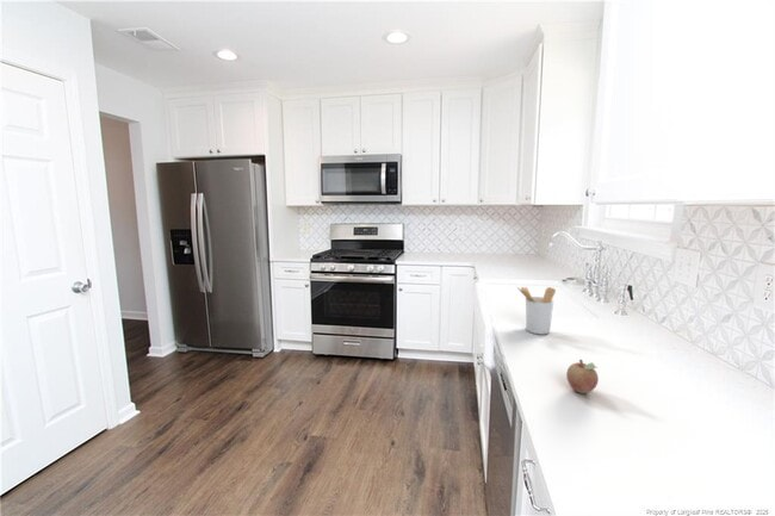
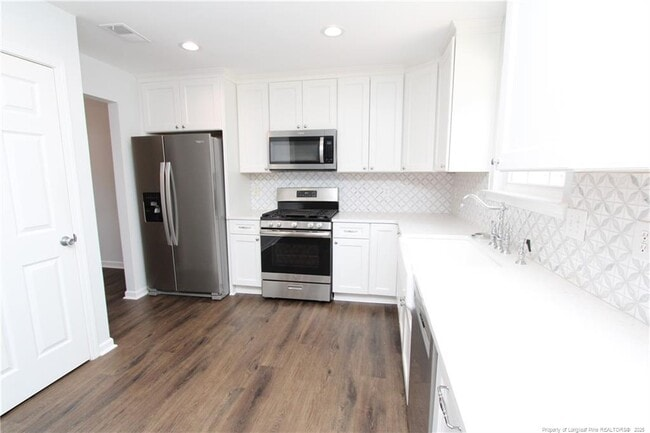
- fruit (582, 375)
- utensil holder (533, 307)
